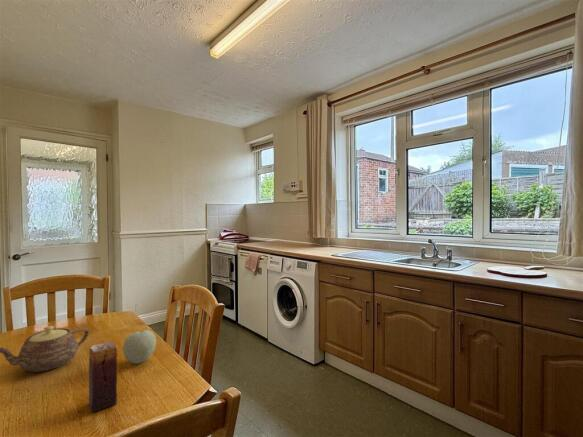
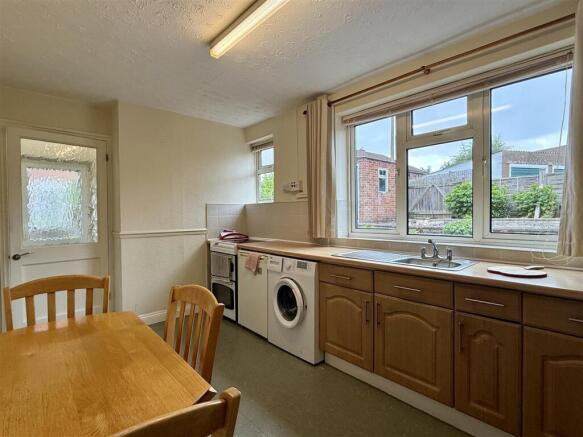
- fruit (140, 346)
- candle (103, 374)
- teapot (46, 346)
